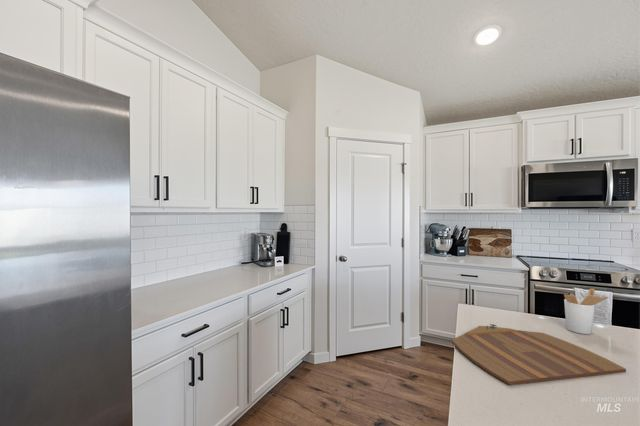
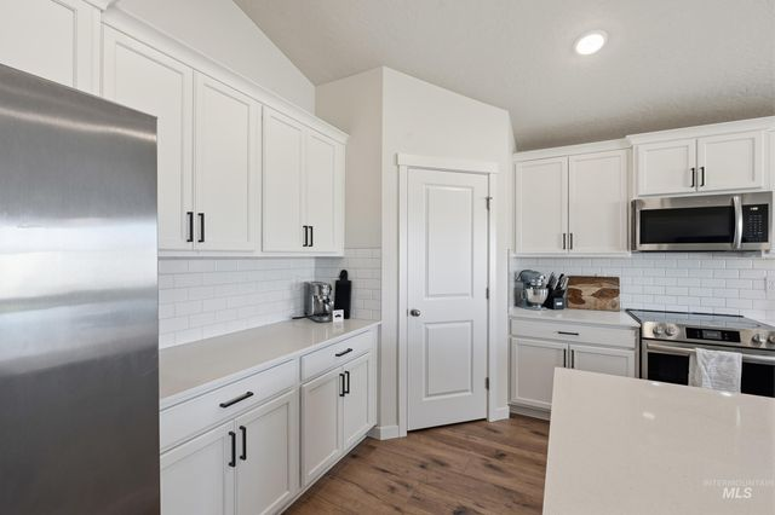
- cutting board (516, 345)
- utensil holder (584, 311)
